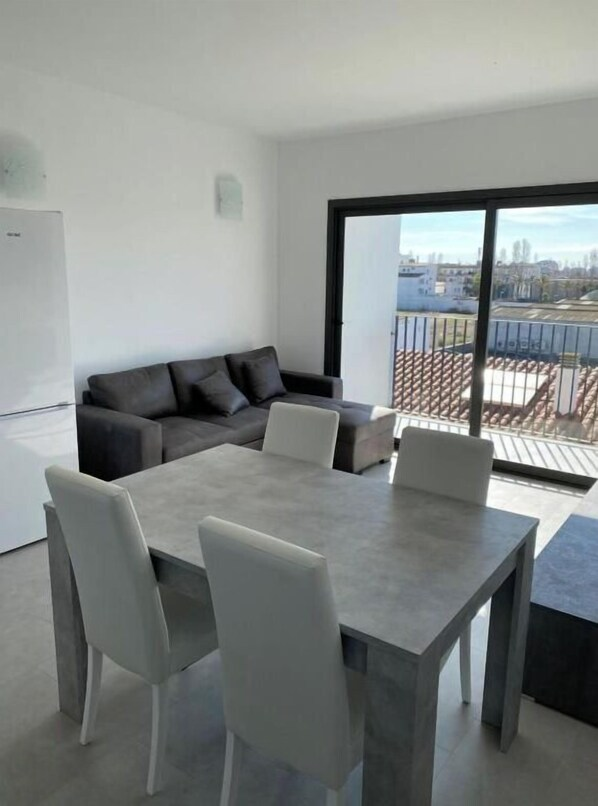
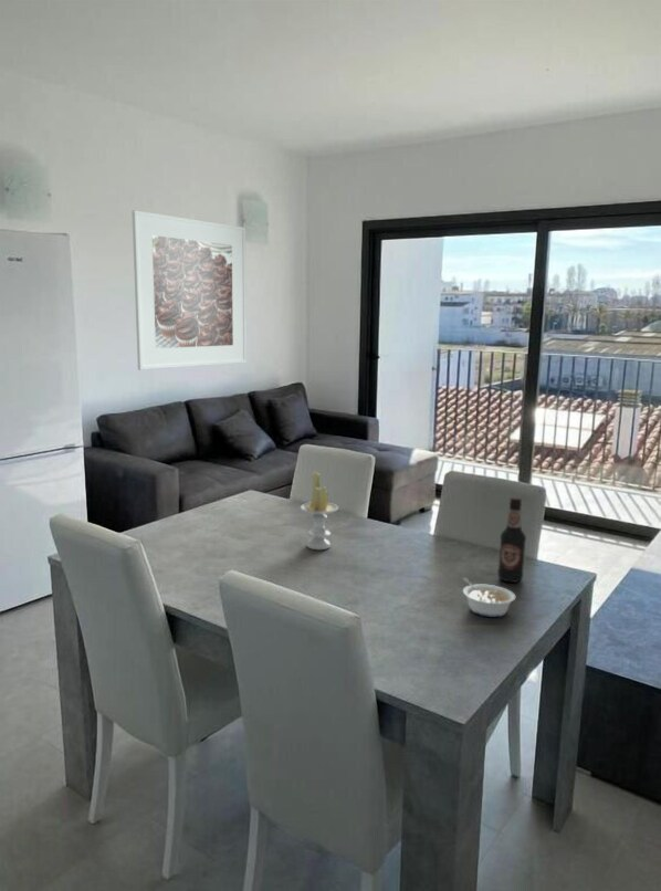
+ legume (486, 599)
+ bottle (513, 538)
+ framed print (195, 294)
+ candle (318, 510)
